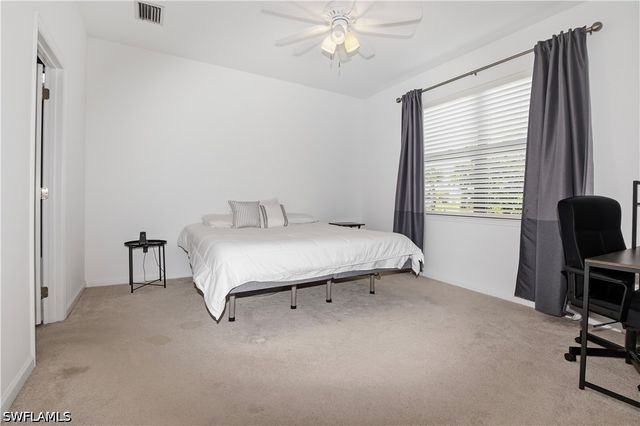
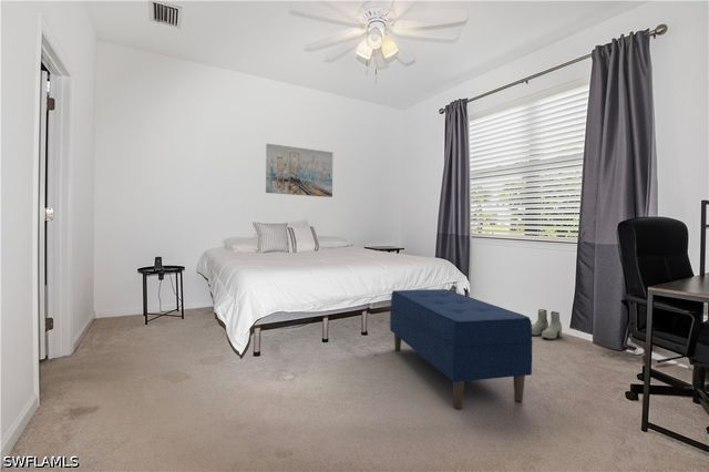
+ boots (545, 322)
+ wall art (300, 171)
+ bench (449, 336)
